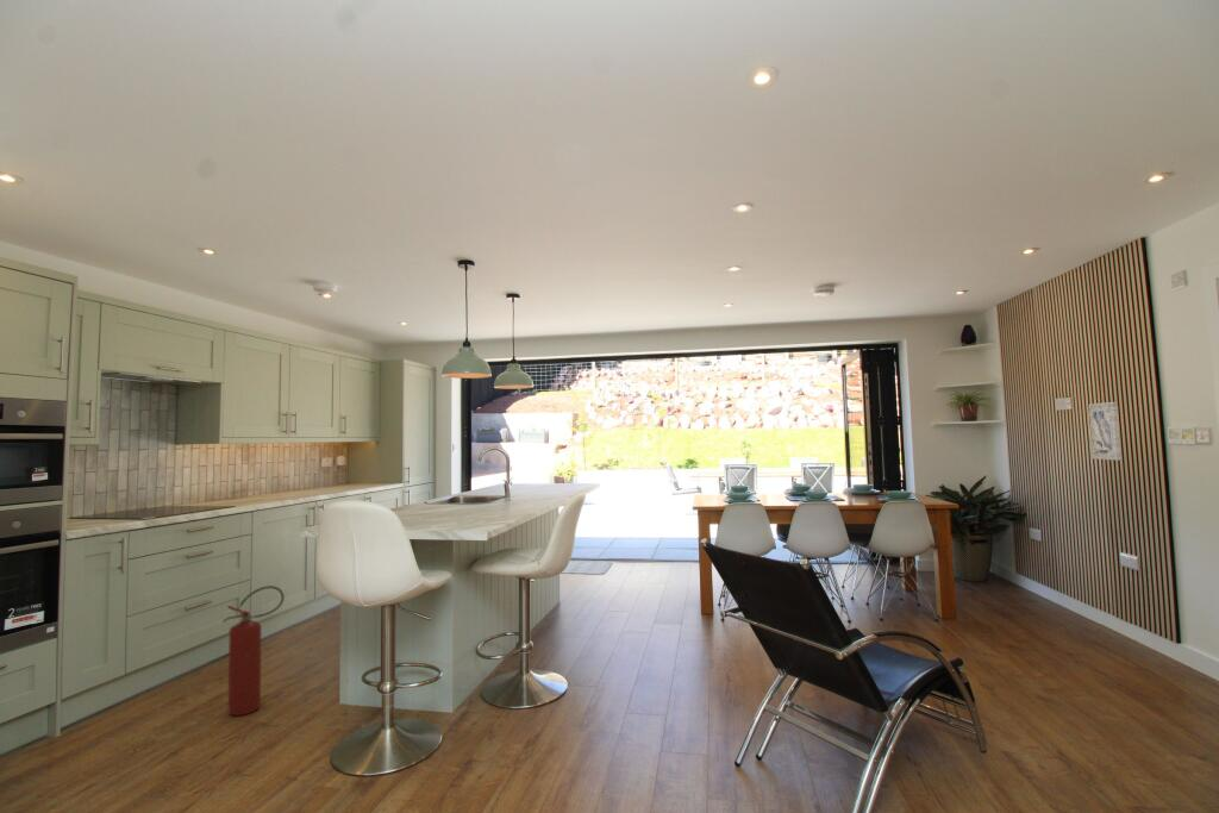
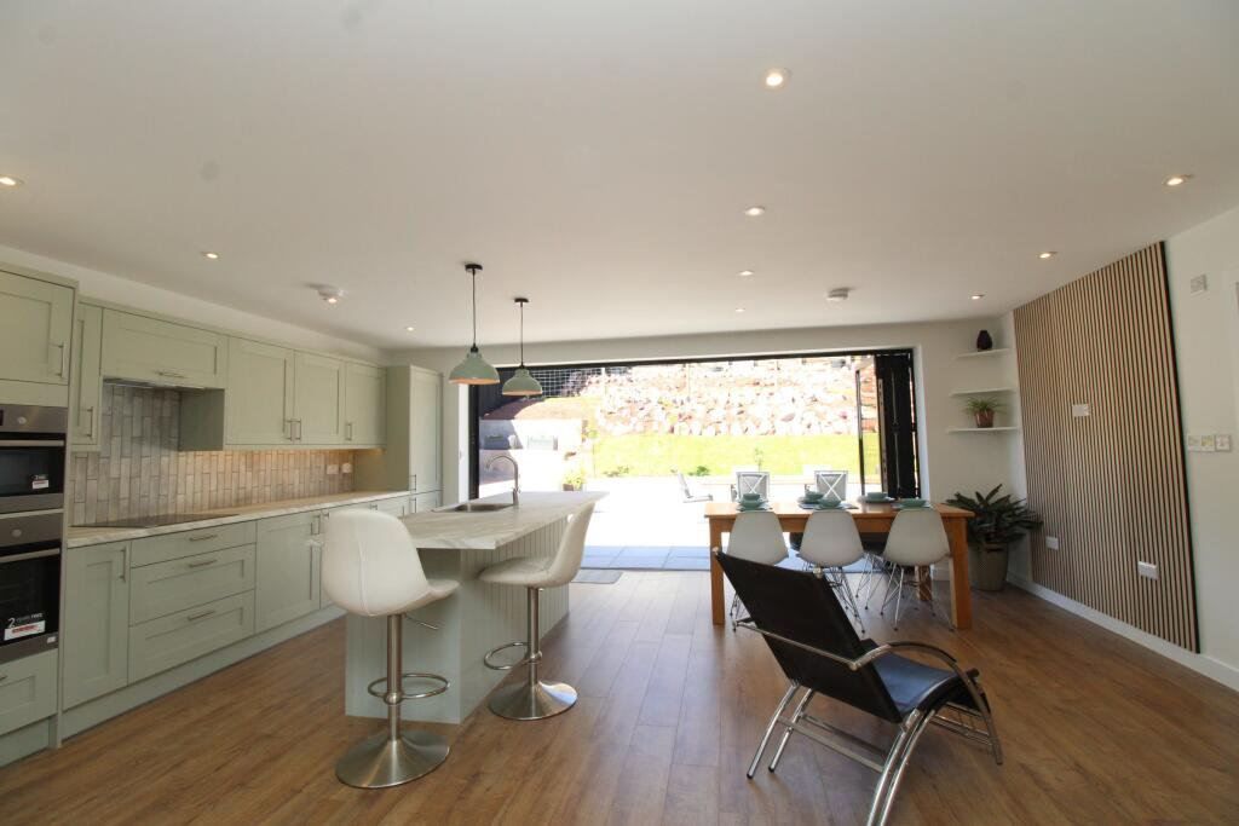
- wall art (1104, 431)
- fire extinguisher (254, 648)
